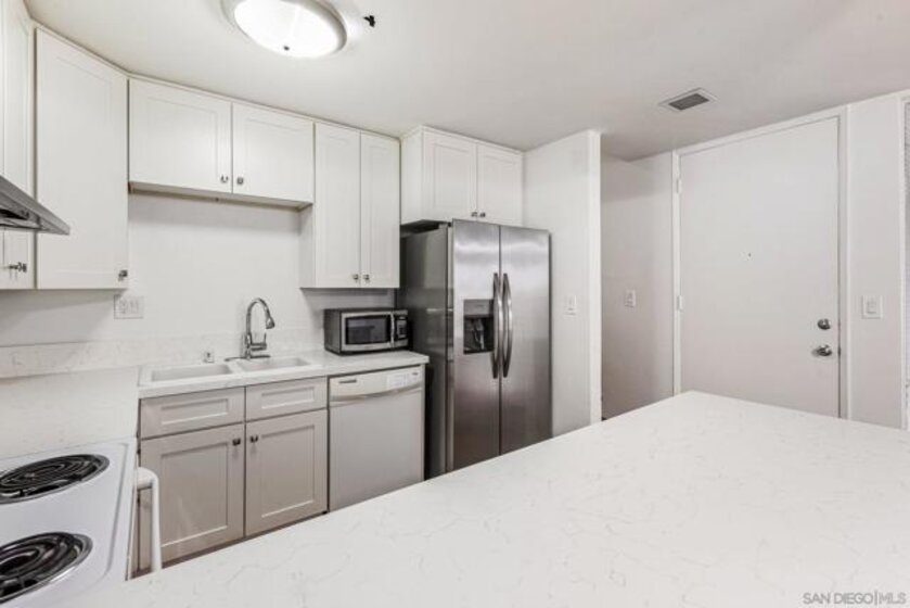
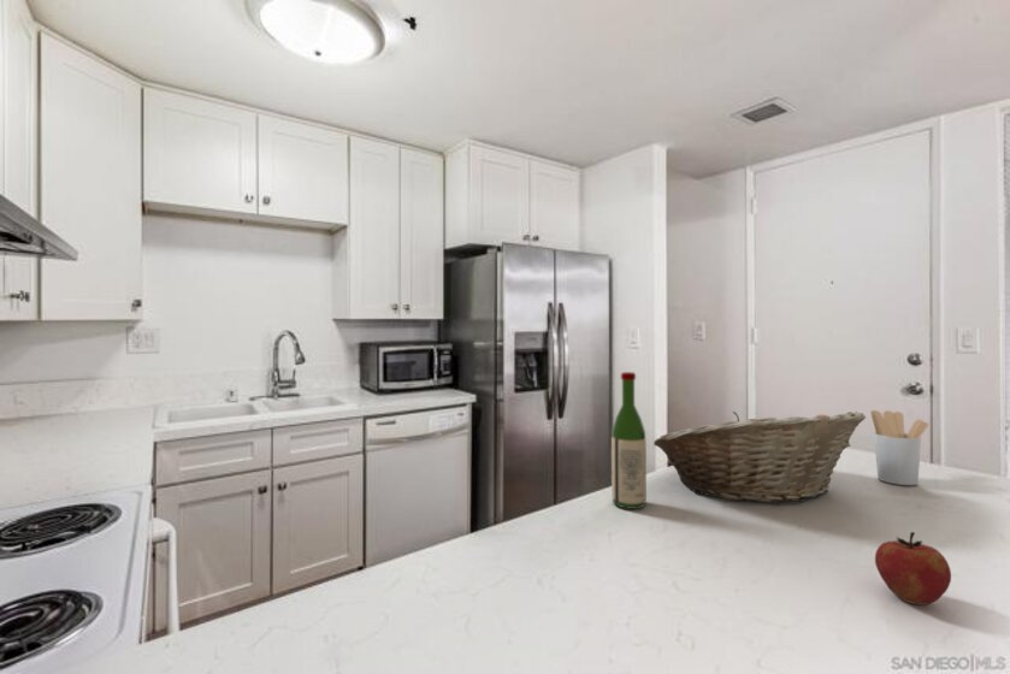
+ wine bottle (628, 438)
+ apple (911, 564)
+ fruit basket (756, 445)
+ utensil holder (893, 444)
